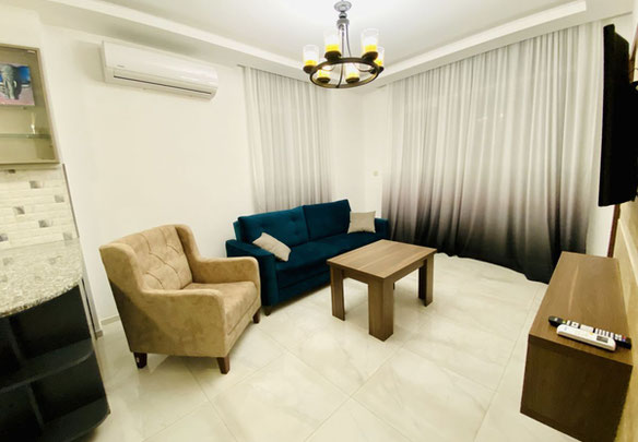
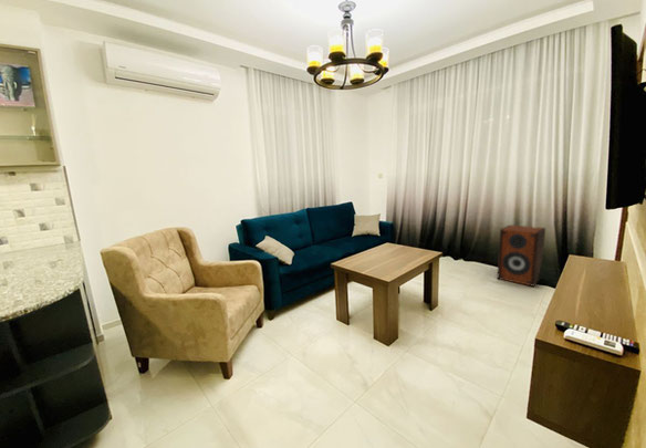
+ speaker (520, 253)
